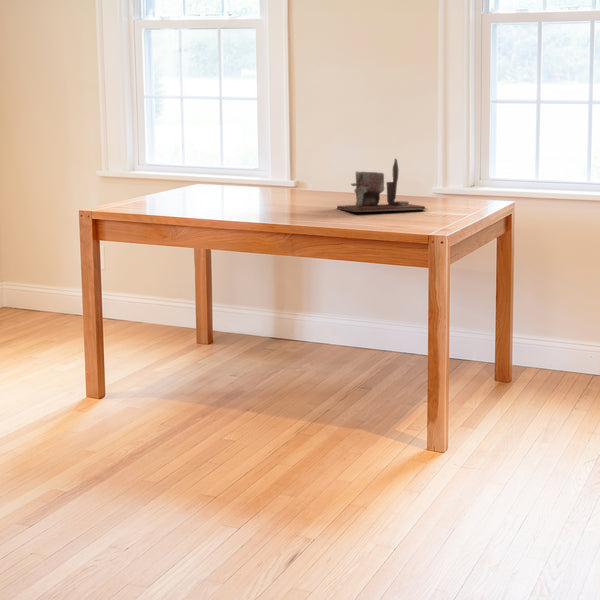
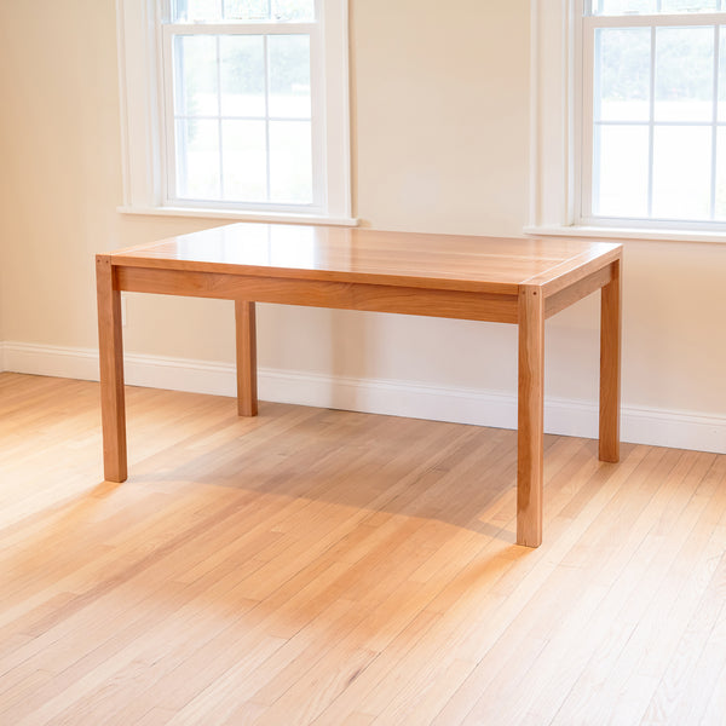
- desk organizer (381, 183)
